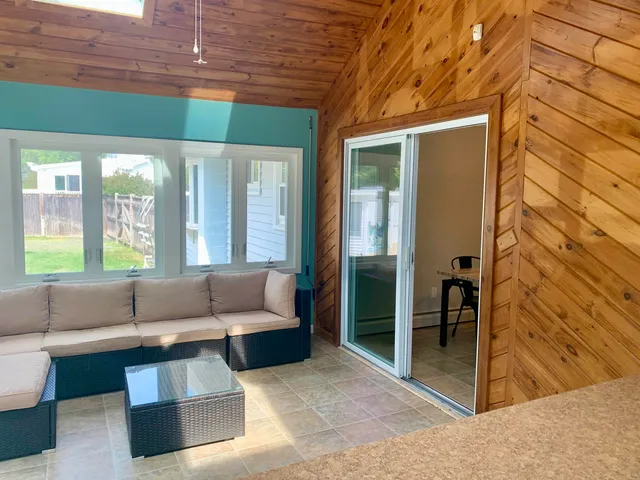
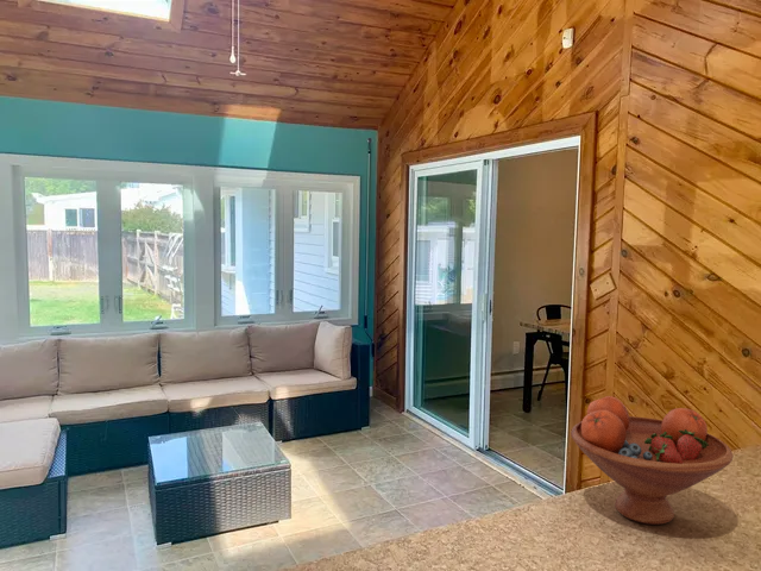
+ fruit bowl (647, 460)
